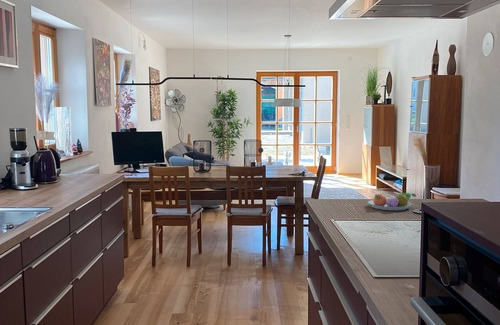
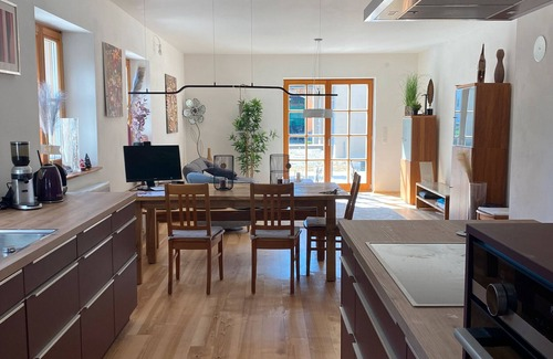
- fruit bowl (391, 198)
